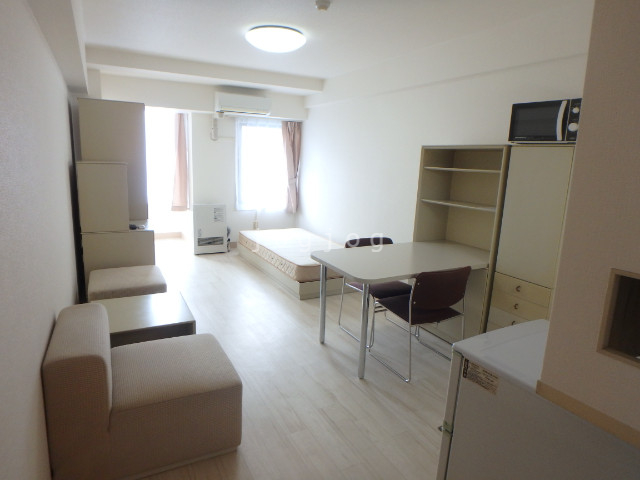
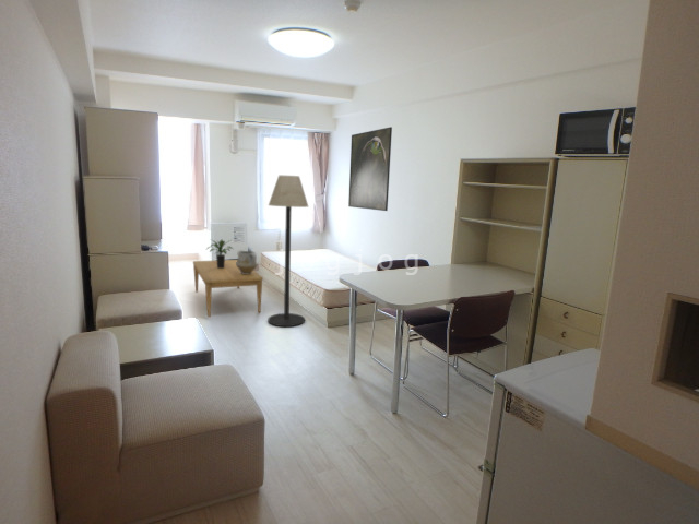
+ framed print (368, 170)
+ ceramic pot (246, 262)
+ coffee table (225, 285)
+ potted plant (220, 252)
+ floor lamp (287, 250)
